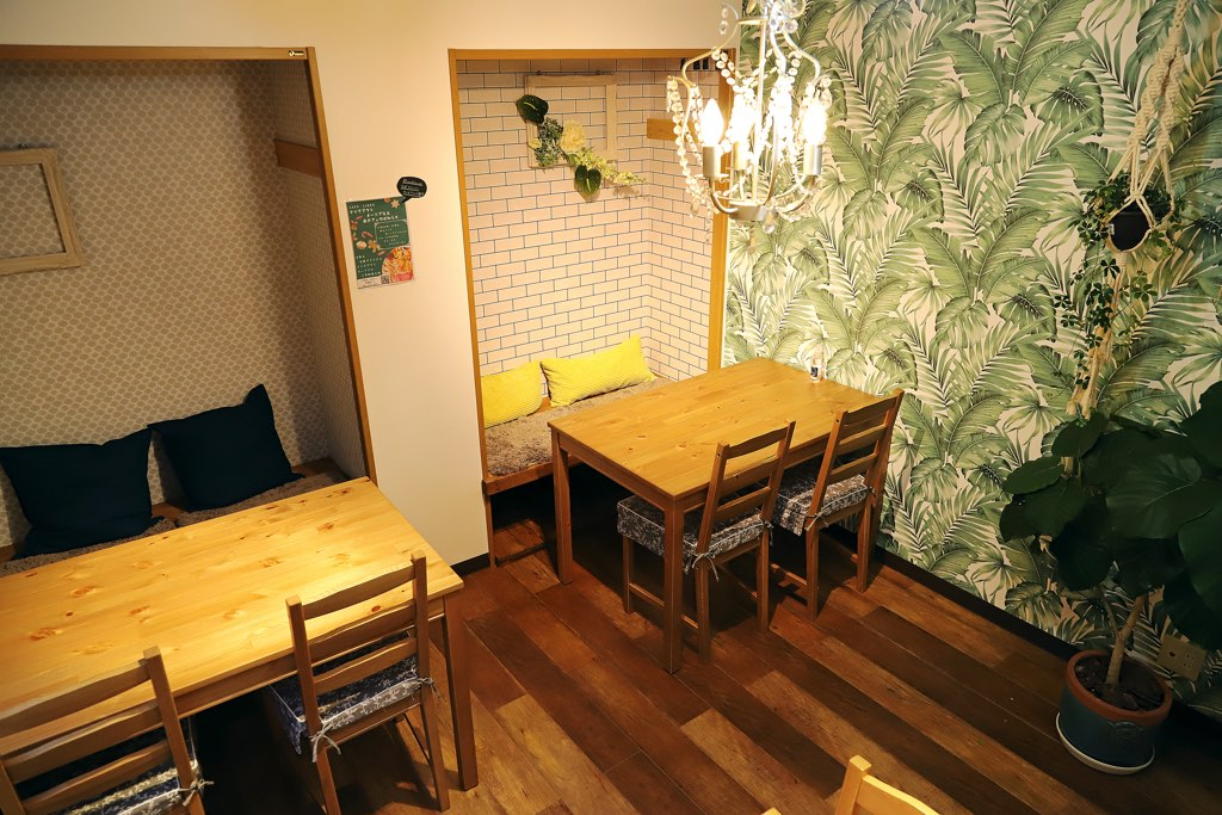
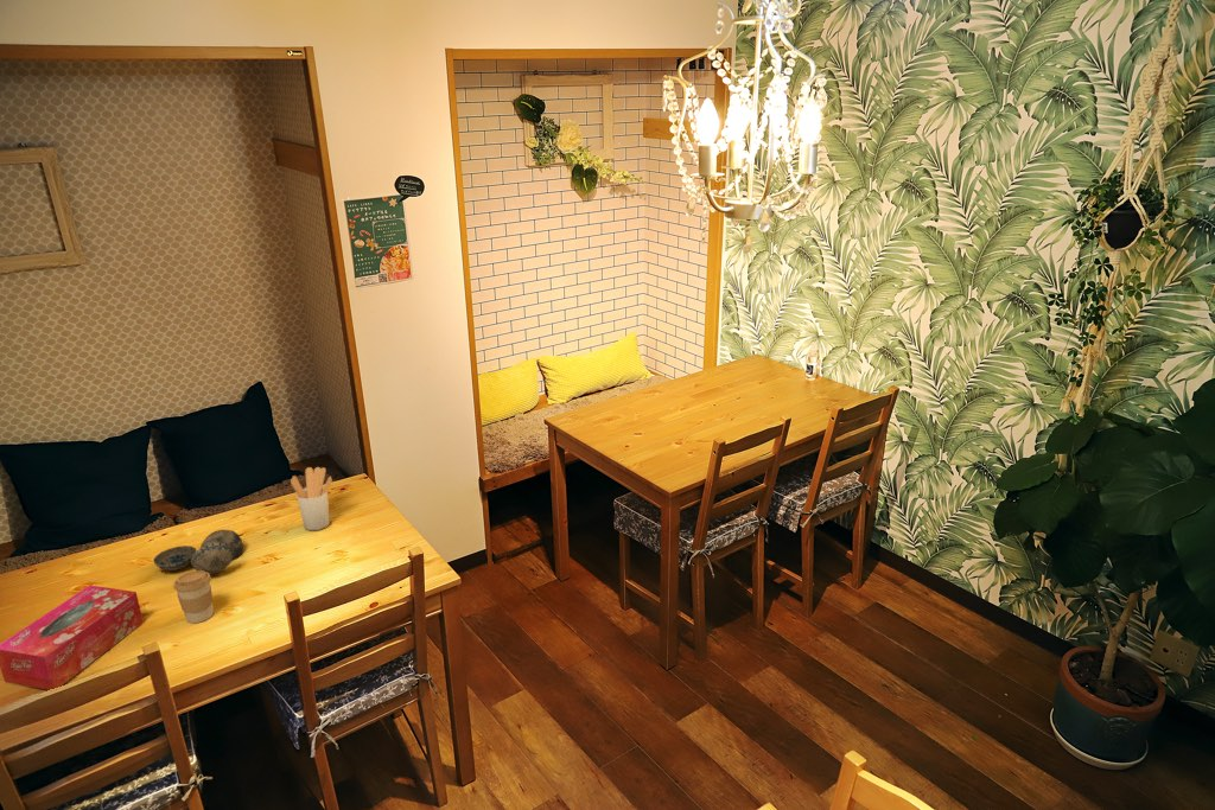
+ decorative bowl (204, 546)
+ utensil holder (314, 497)
+ coffee cup (195, 595)
+ tissue box (72, 634)
